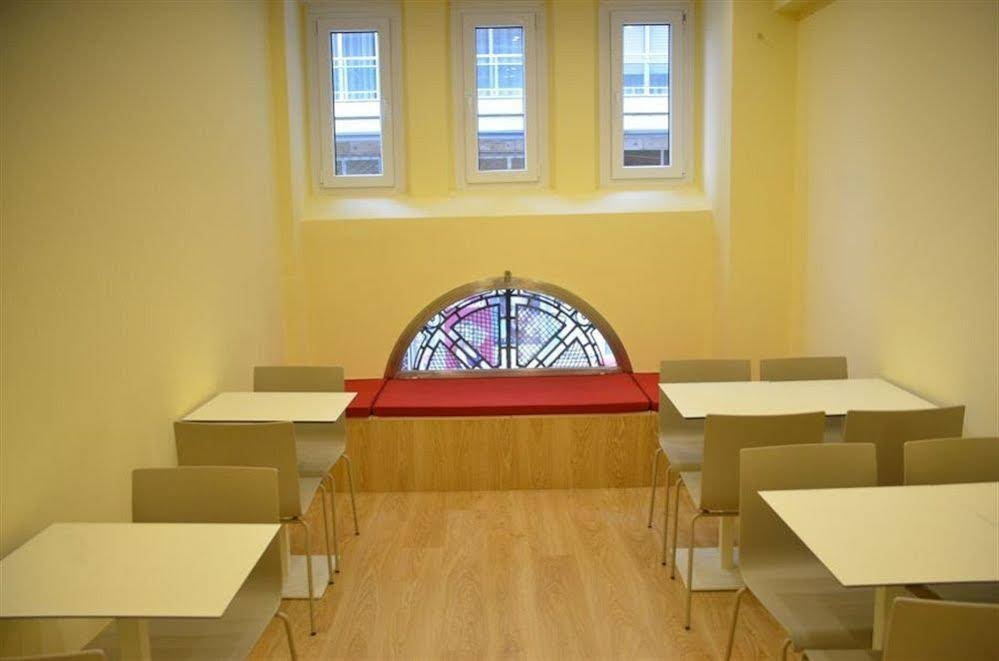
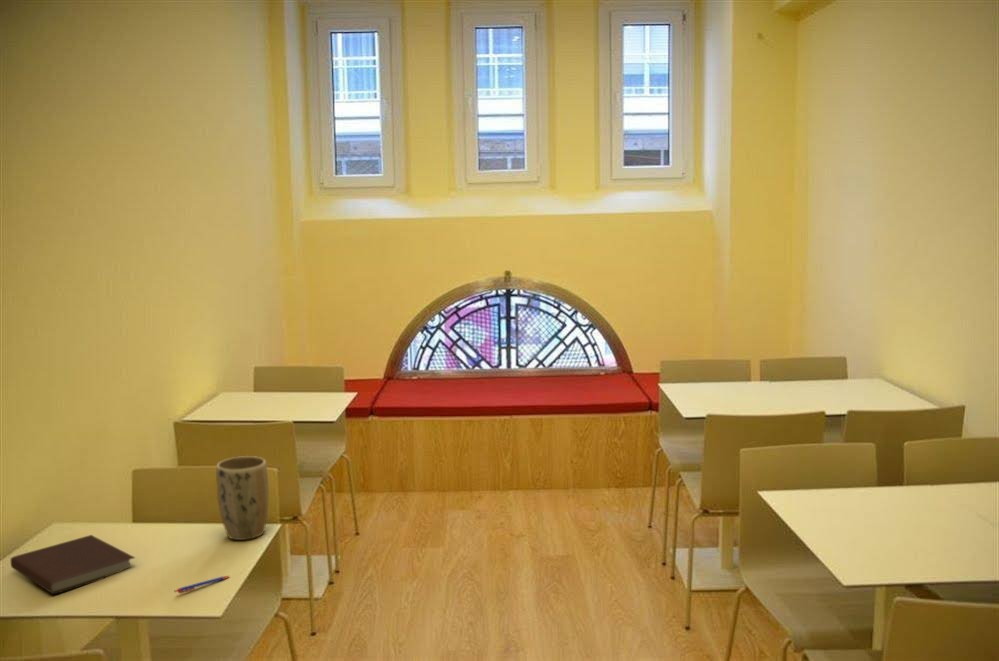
+ pen (203, 583)
+ plant pot (243, 498)
+ notebook (72, 563)
